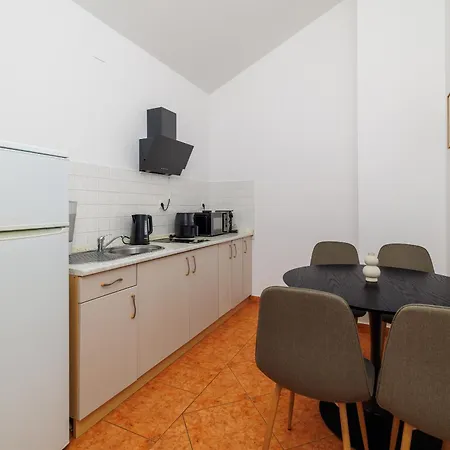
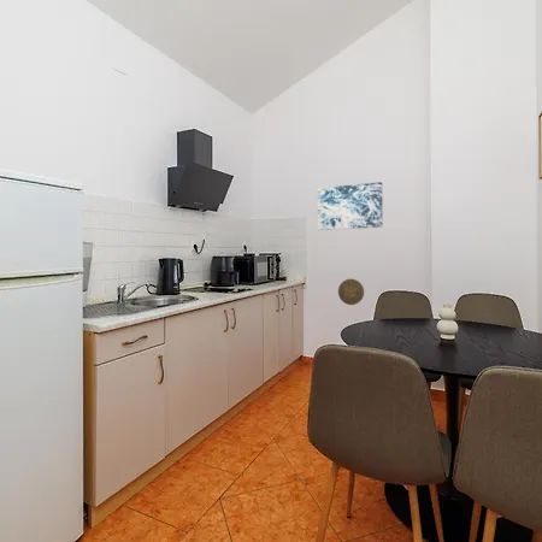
+ decorative plate (350, 291)
+ wall art (348, 206)
